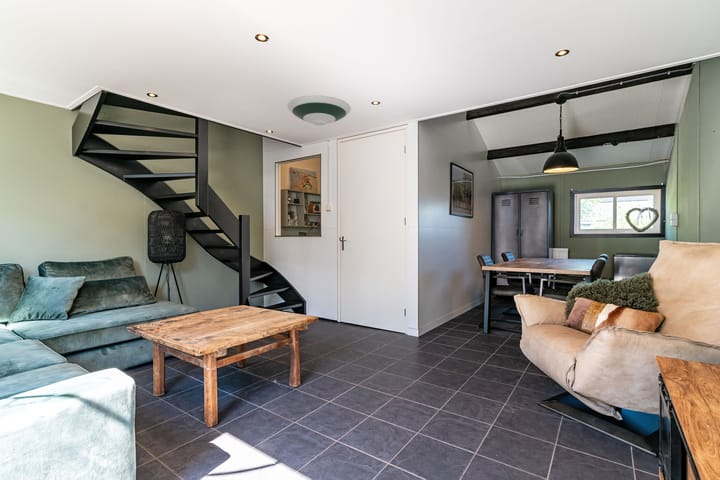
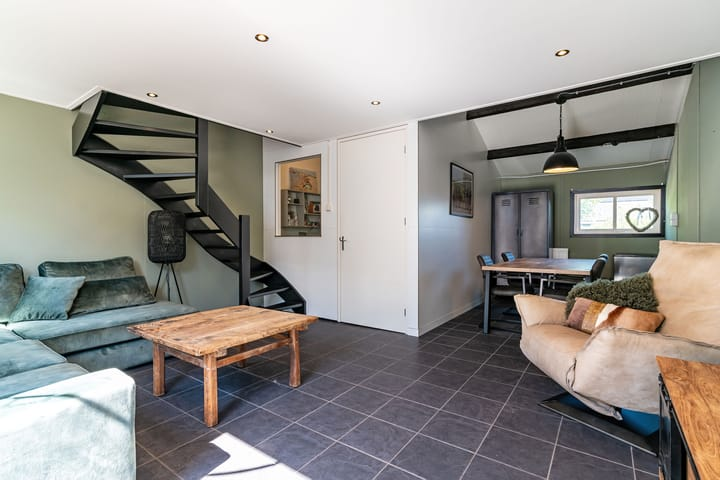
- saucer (319, 116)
